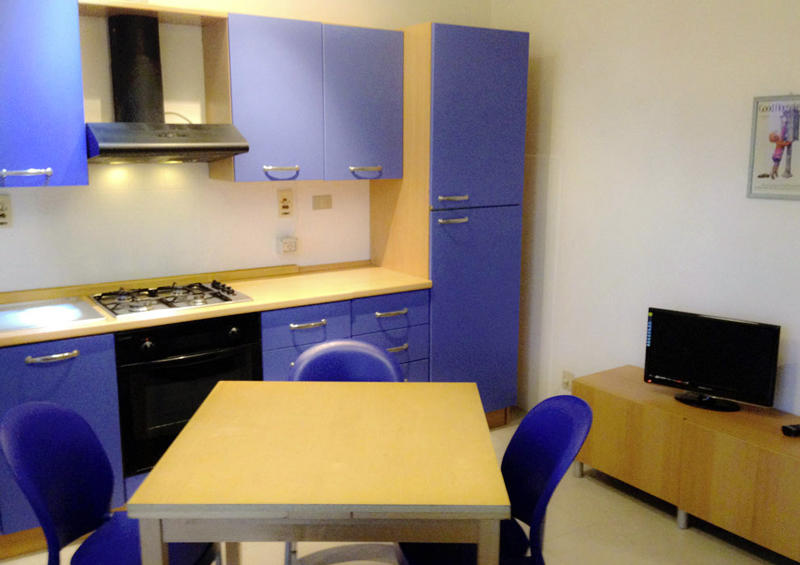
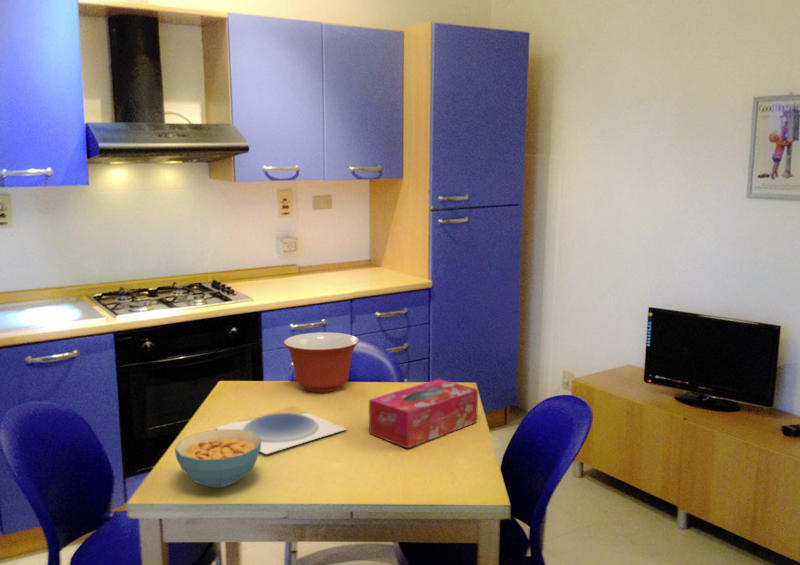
+ tissue box (424, 411)
+ plate (280, 424)
+ mixing bowl (322, 363)
+ cereal bowl (219, 463)
